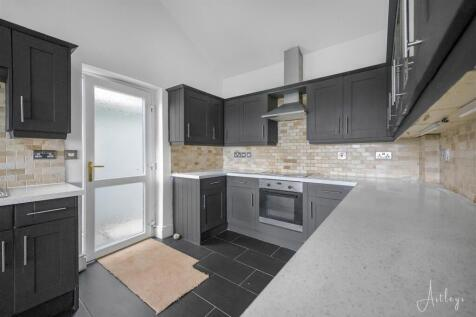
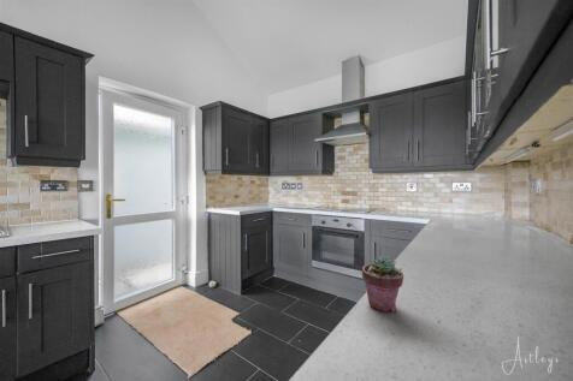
+ potted succulent (382, 280)
